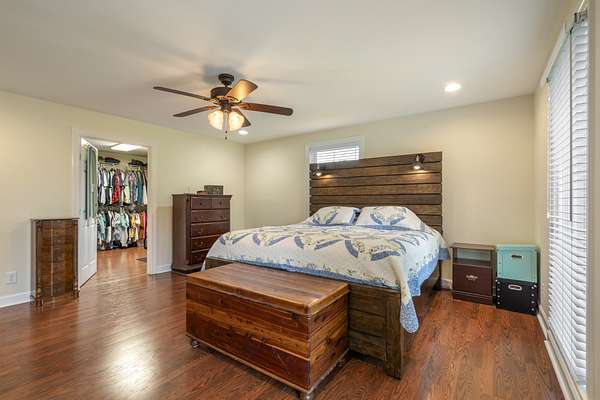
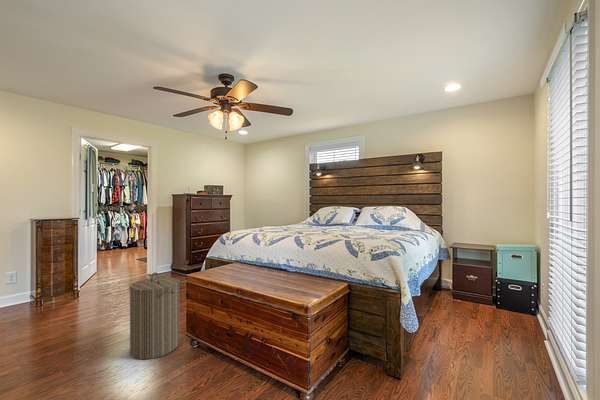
+ laundry hamper (155, 309)
